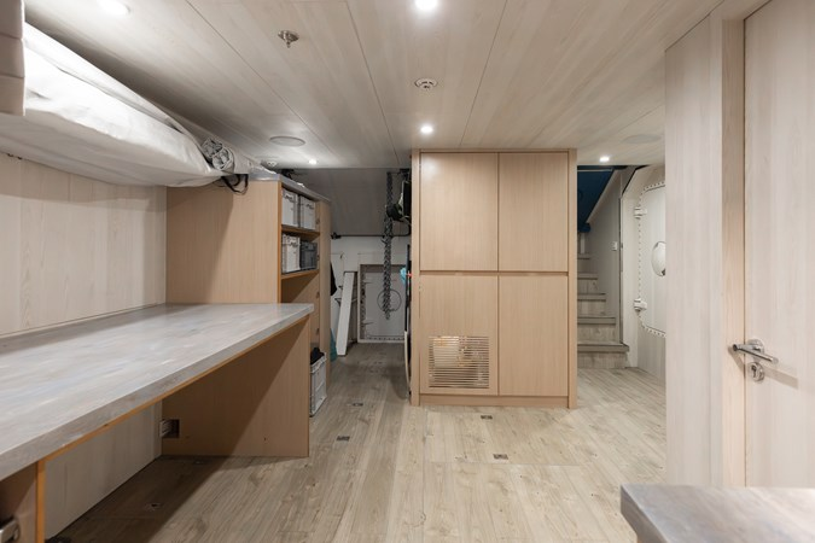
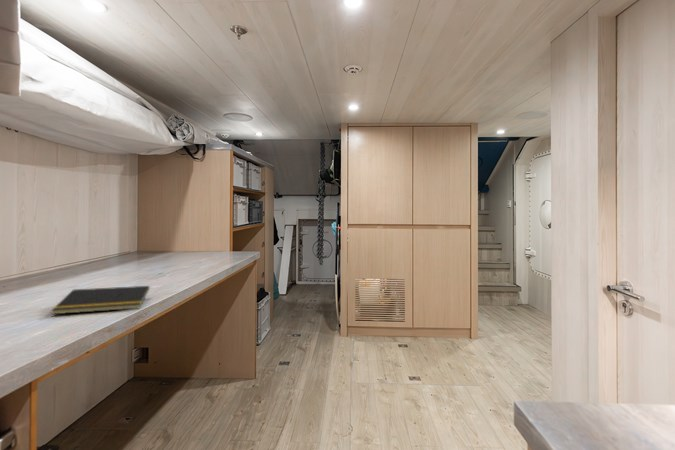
+ notepad (105, 298)
